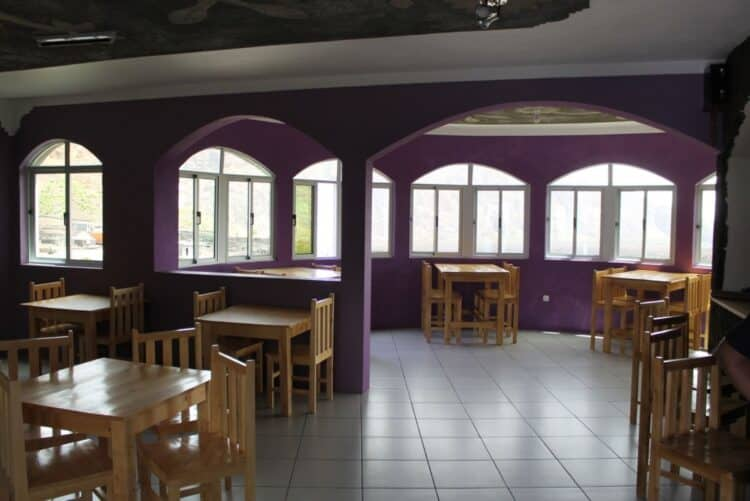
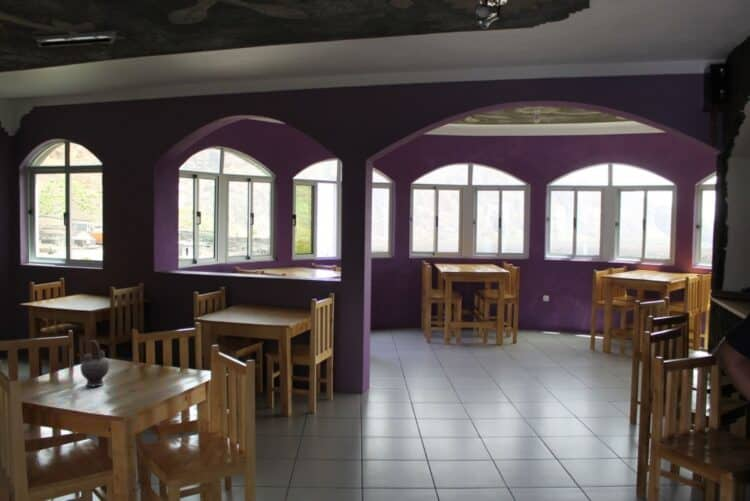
+ teapot (93, 362)
